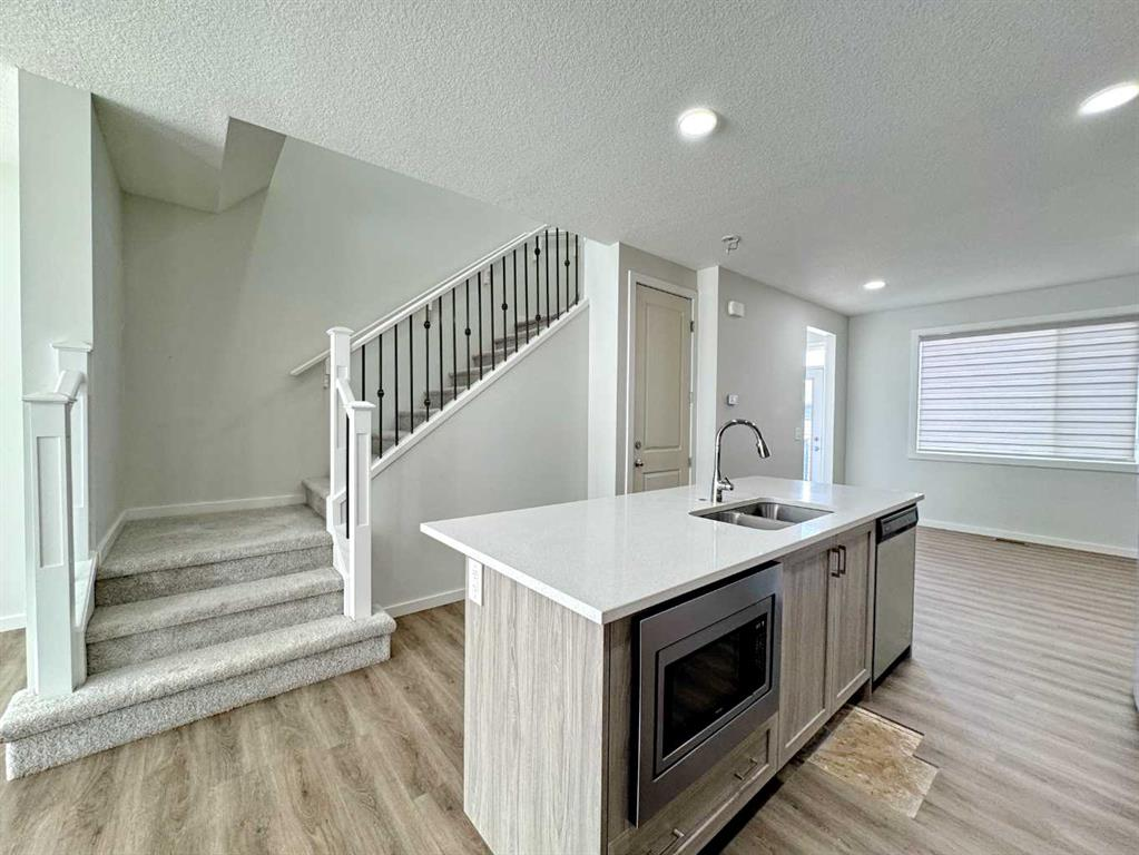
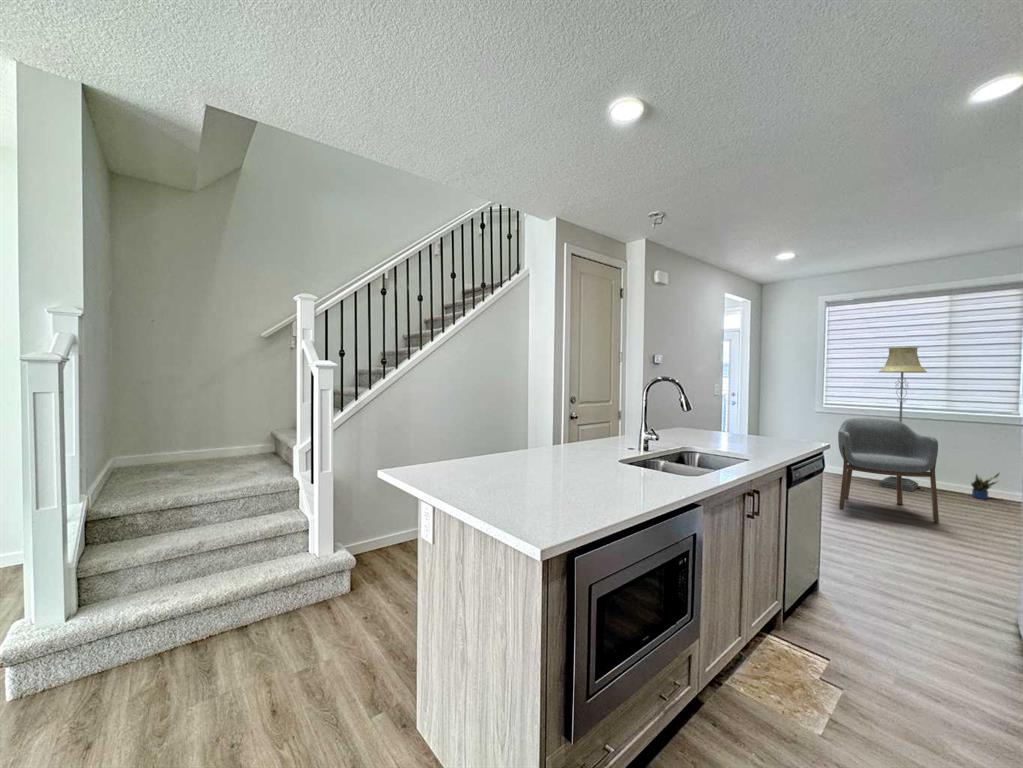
+ armchair (879, 464)
+ floor lamp (900, 417)
+ potted plant (985, 484)
